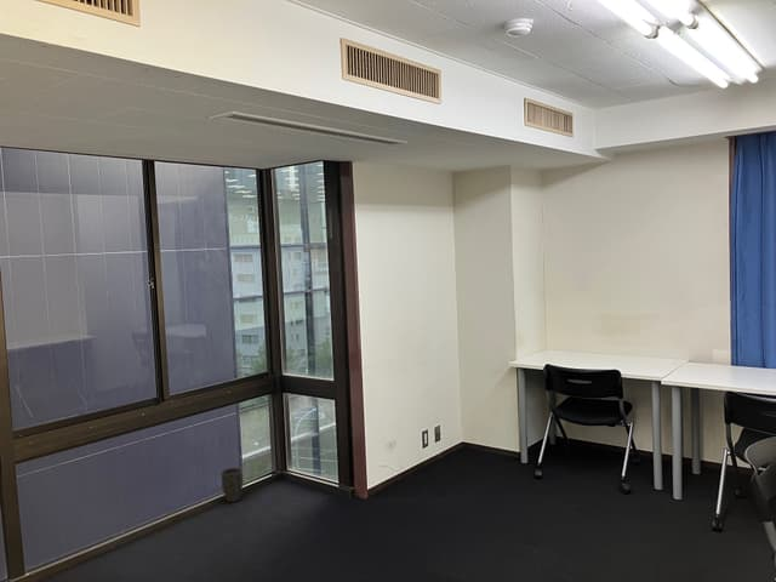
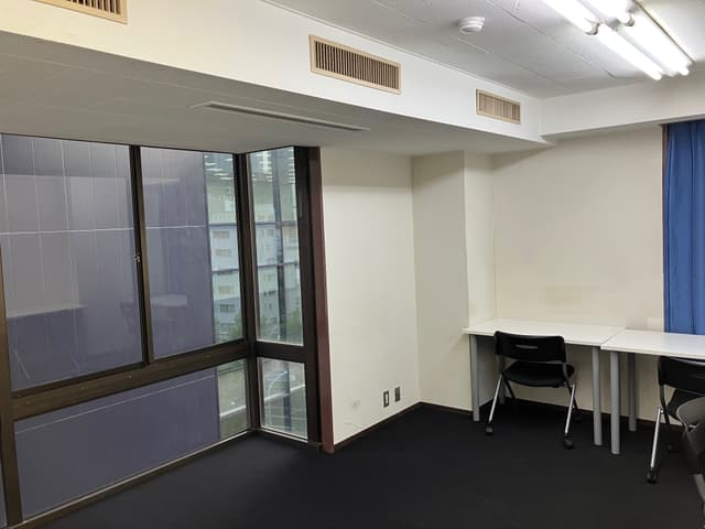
- plant pot (232, 485)
